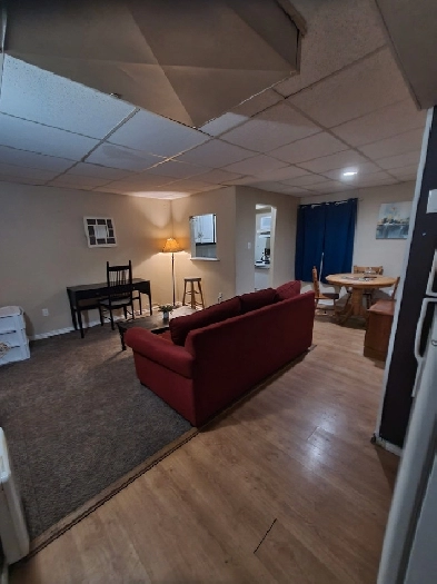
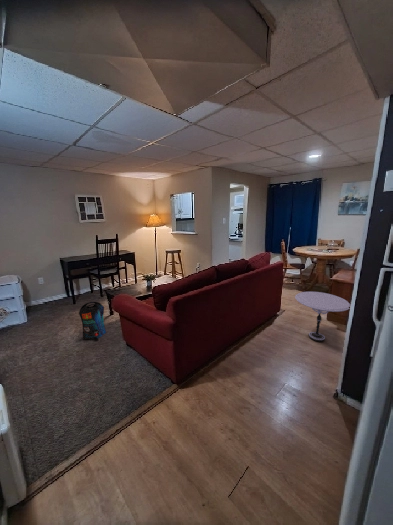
+ pouch (93, 321)
+ side table (318, 319)
